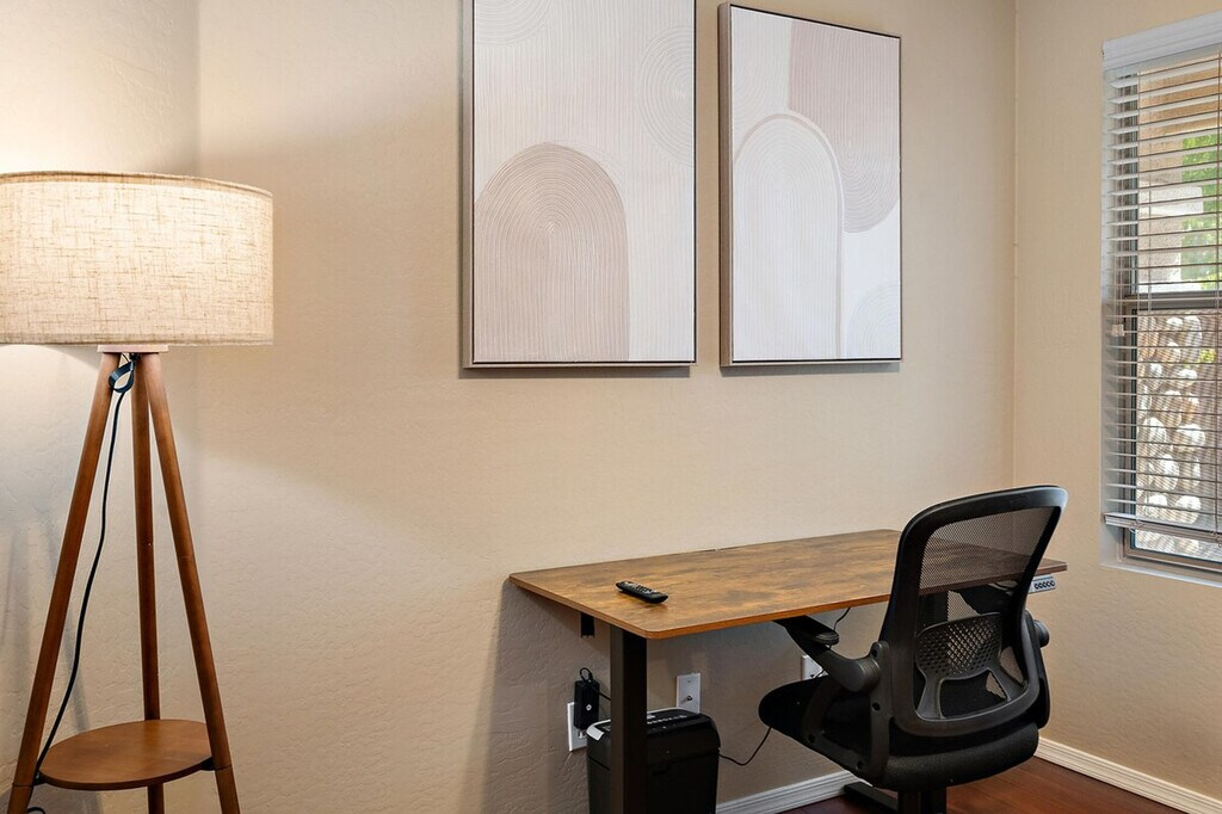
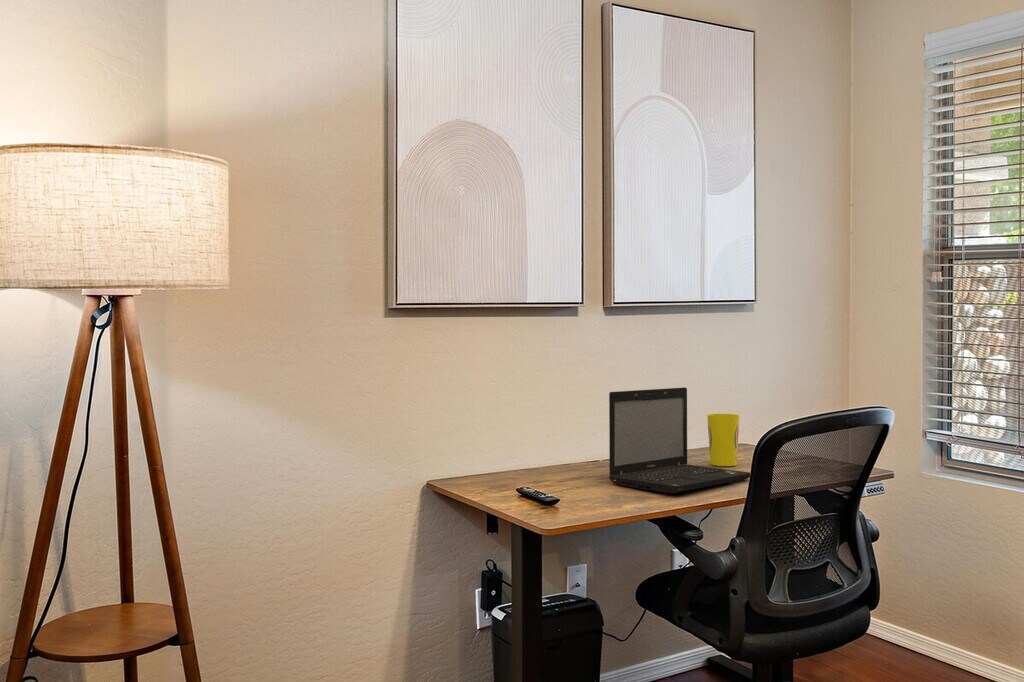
+ laptop (681, 436)
+ cup (723, 439)
